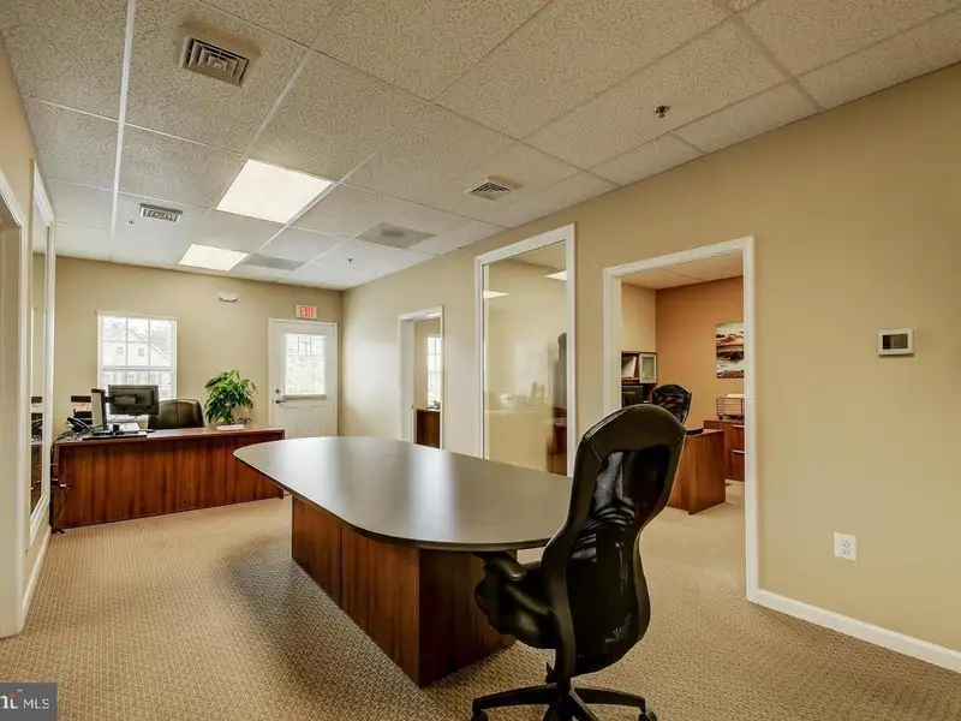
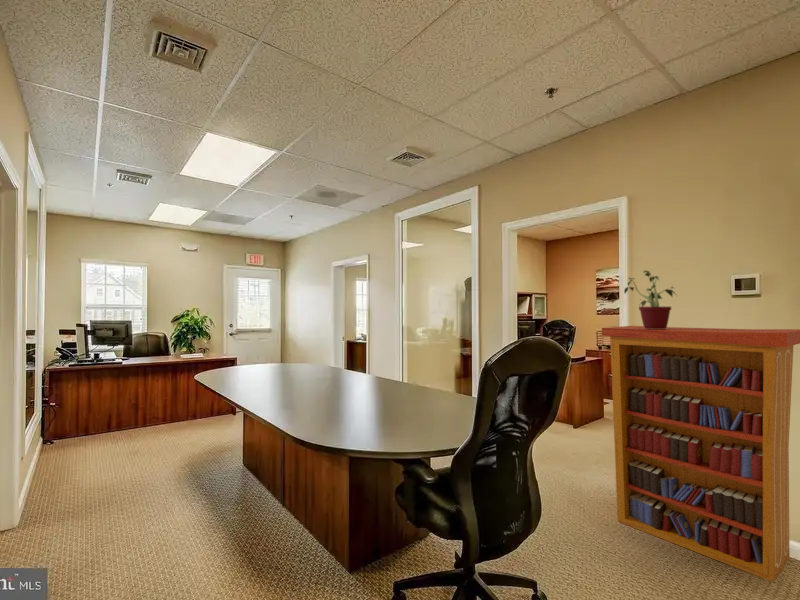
+ potted plant (645, 297)
+ bookcase (696, 432)
